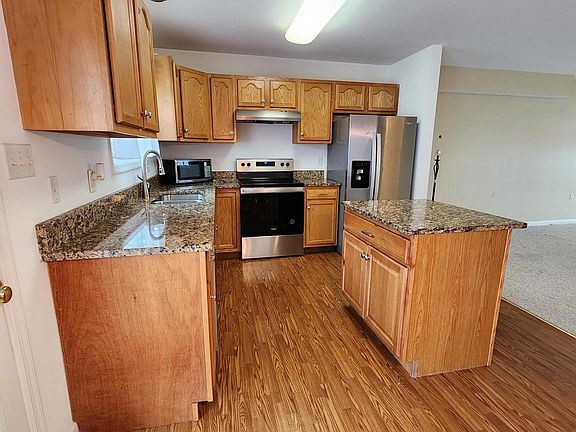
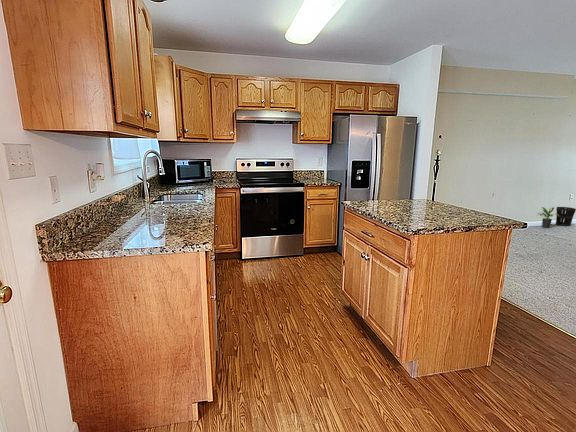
+ potted plant (547, 217)
+ wastebasket (564, 216)
